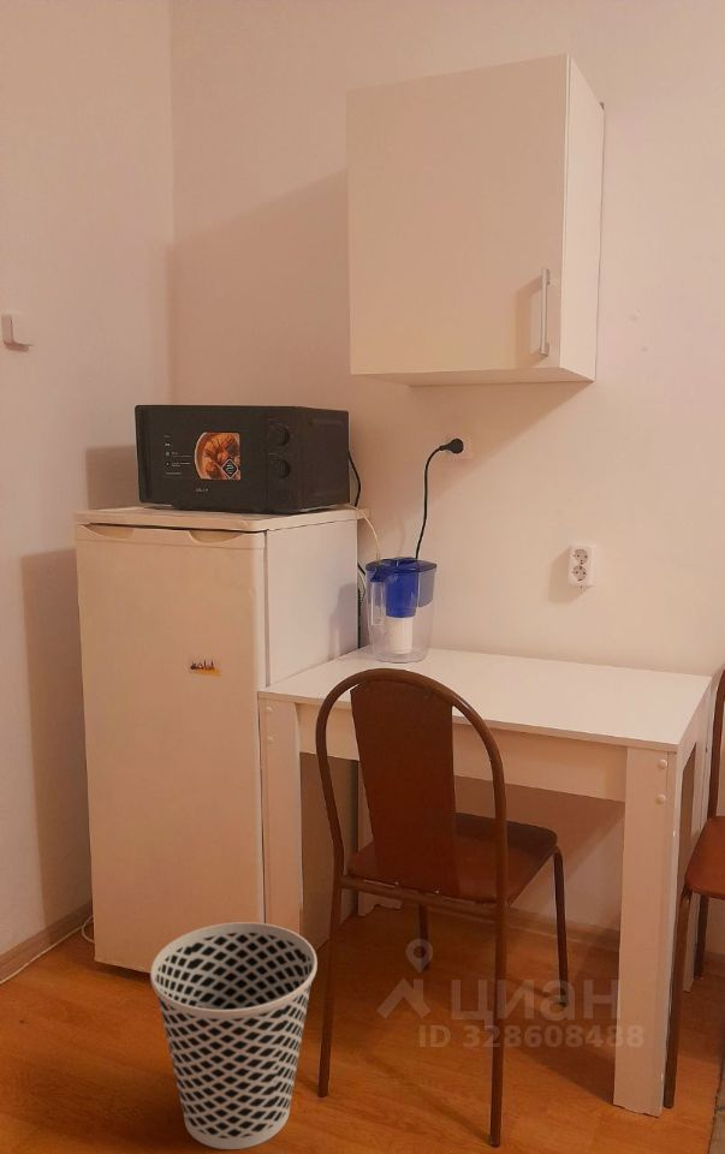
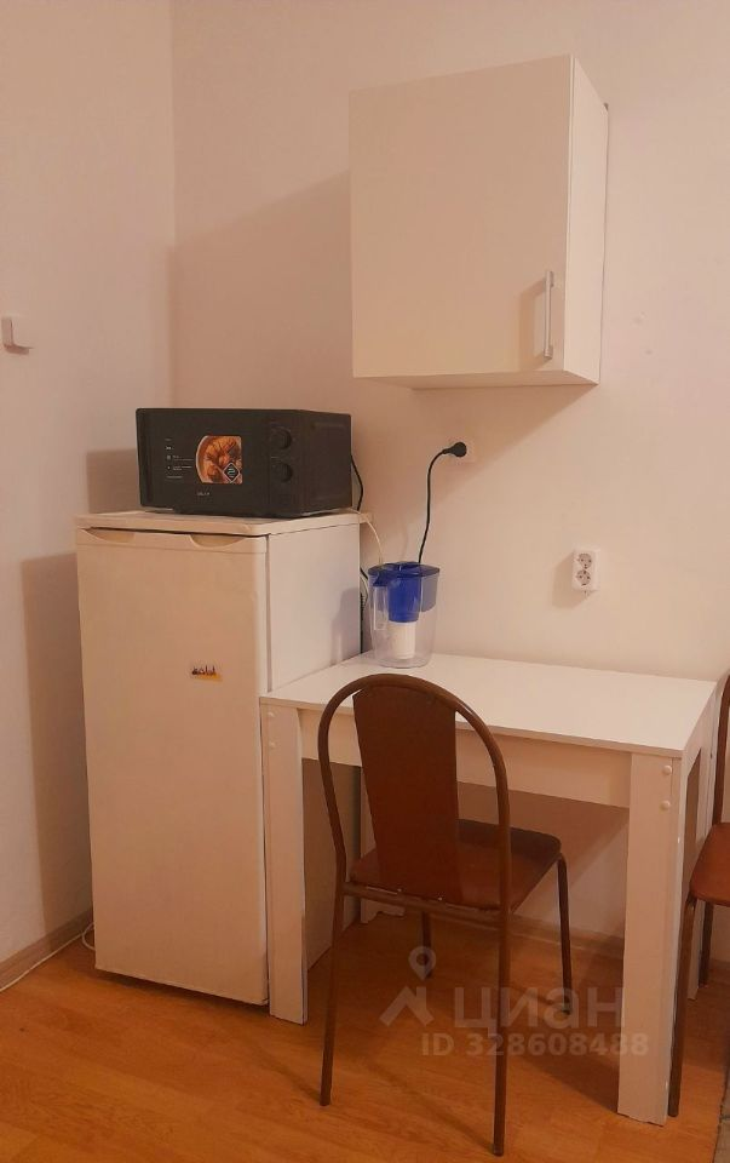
- wastebasket (236, 1037)
